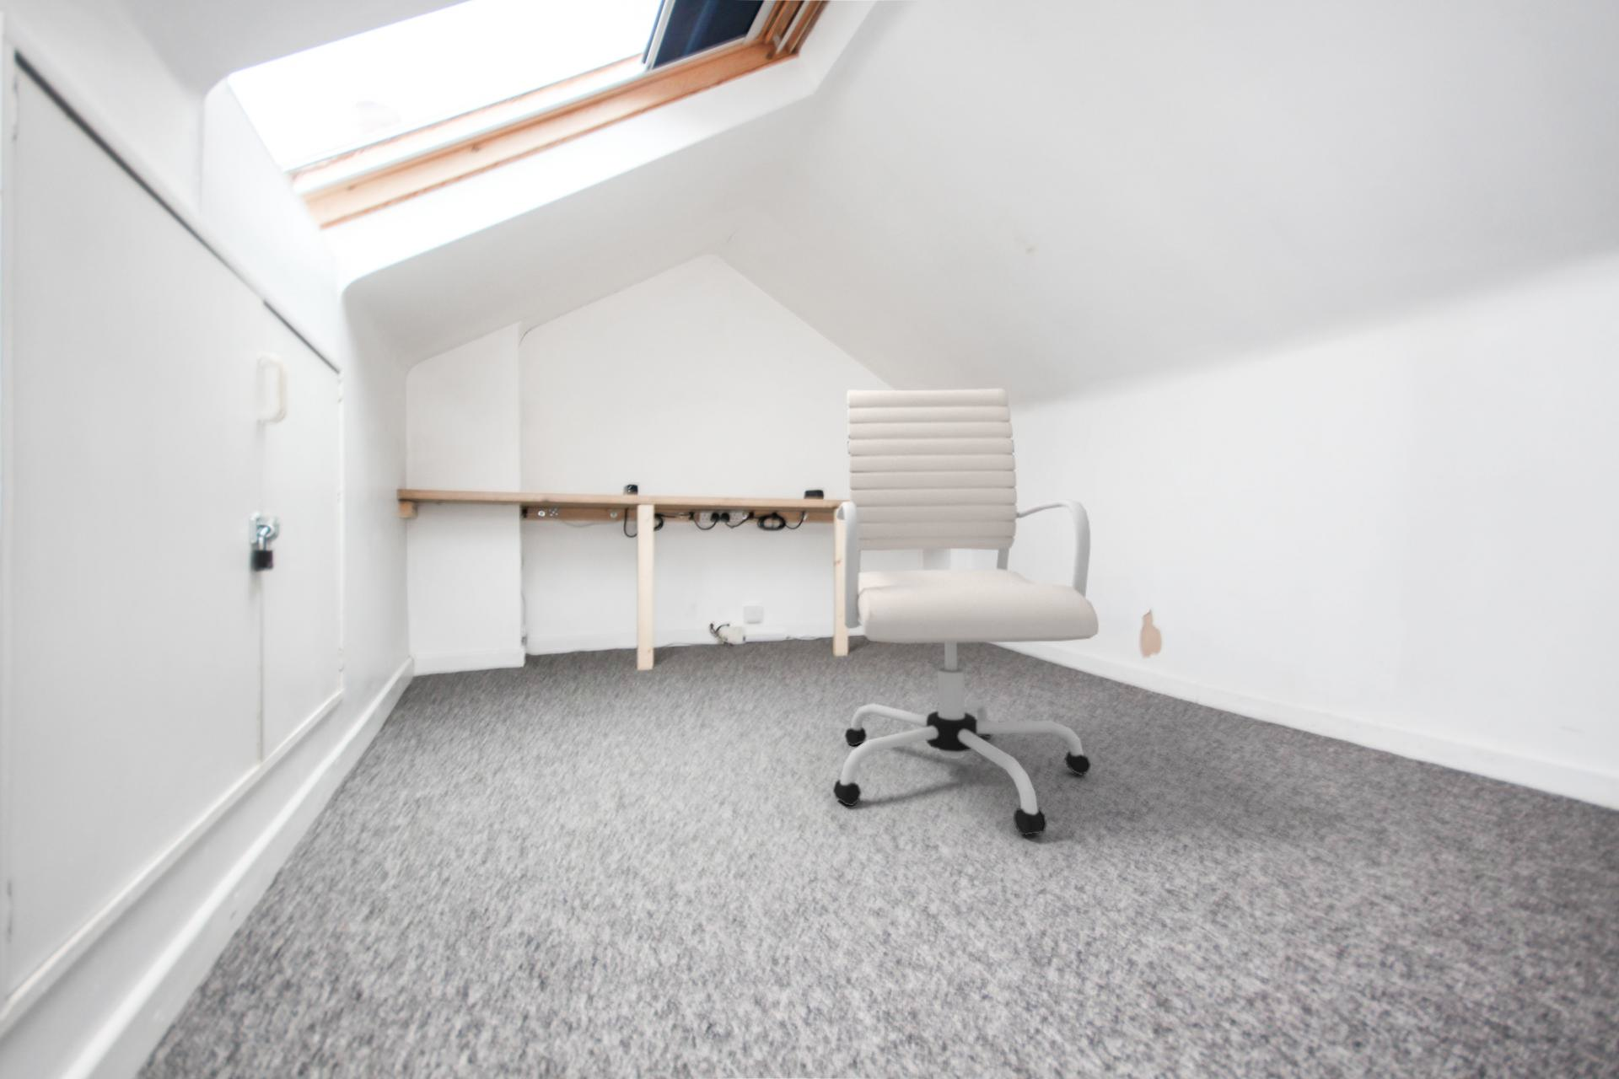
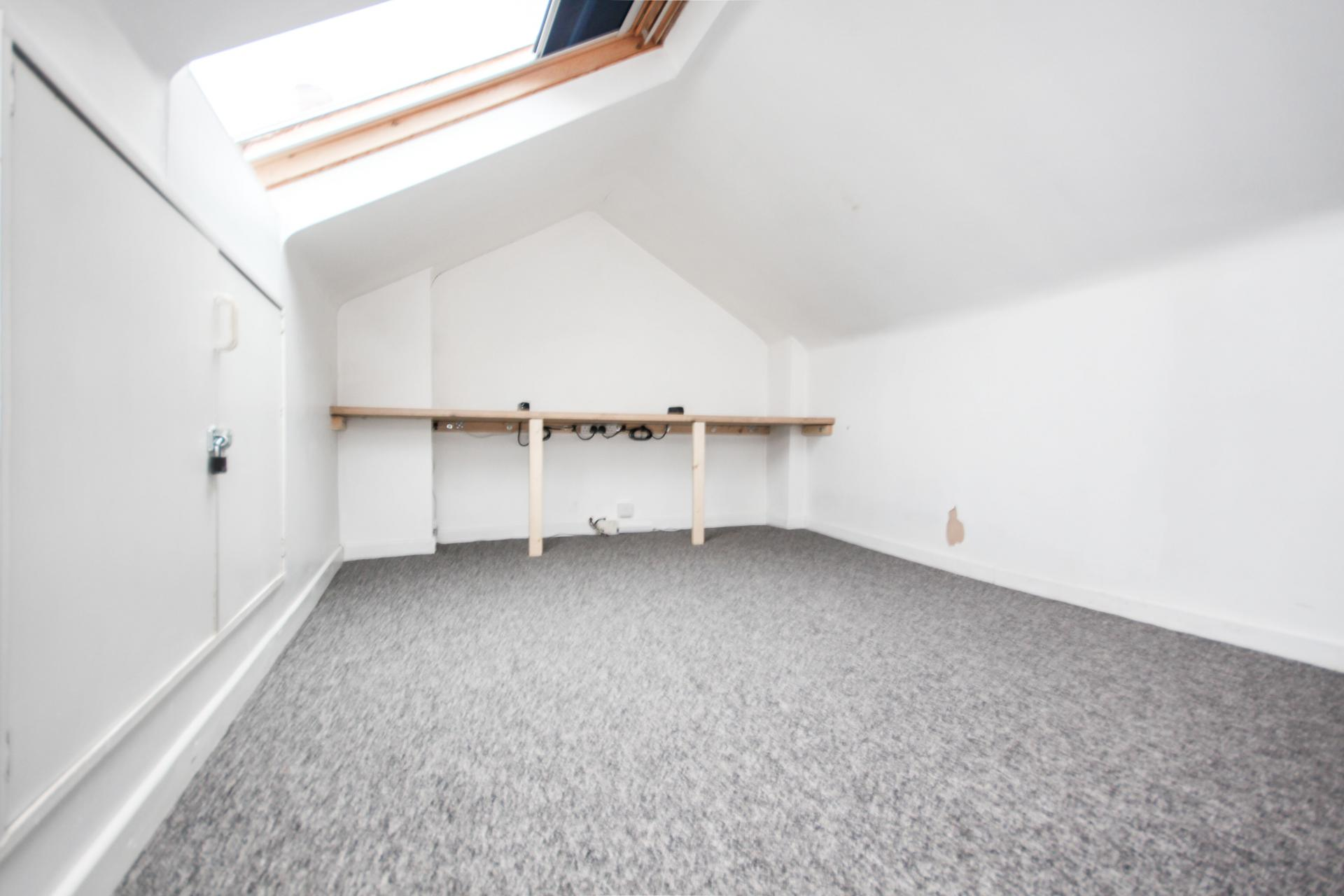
- office chair (954, 570)
